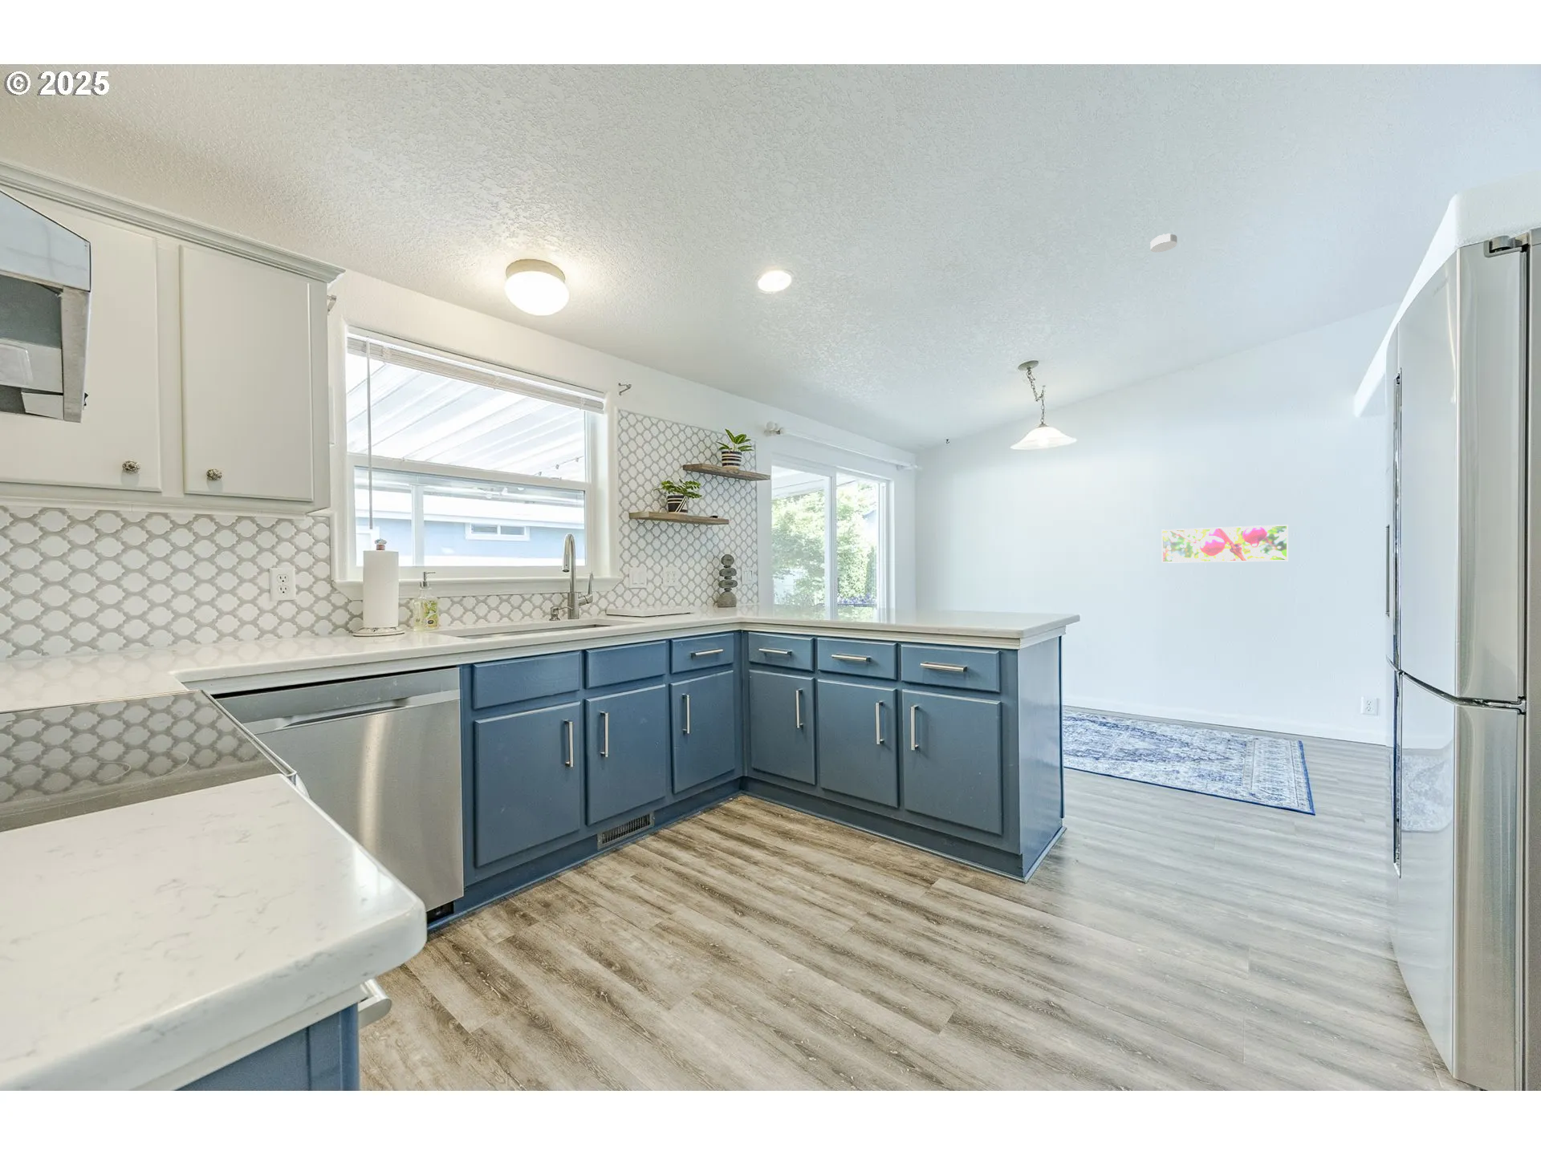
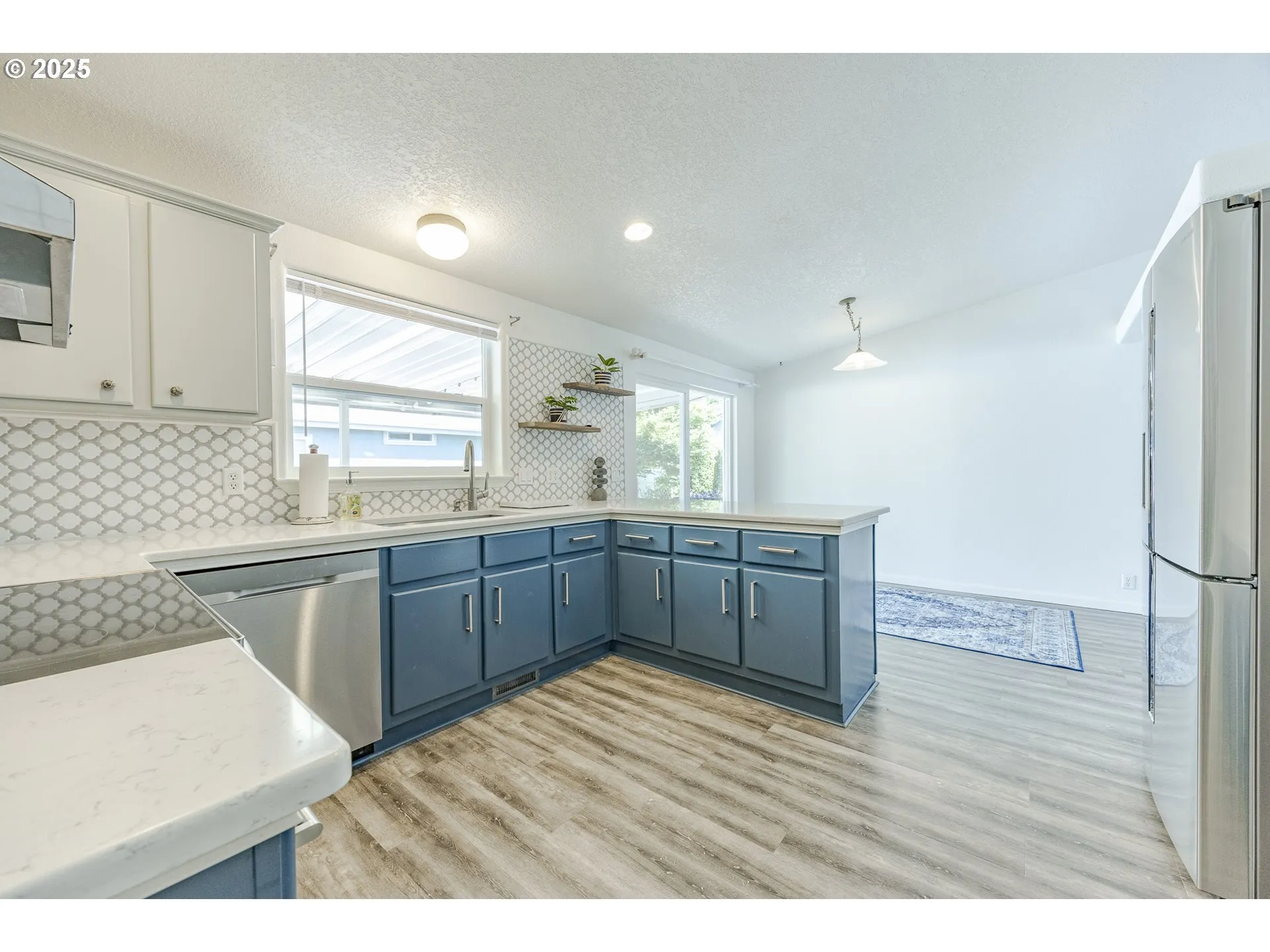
- smoke detector (1162, 240)
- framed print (1222, 545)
